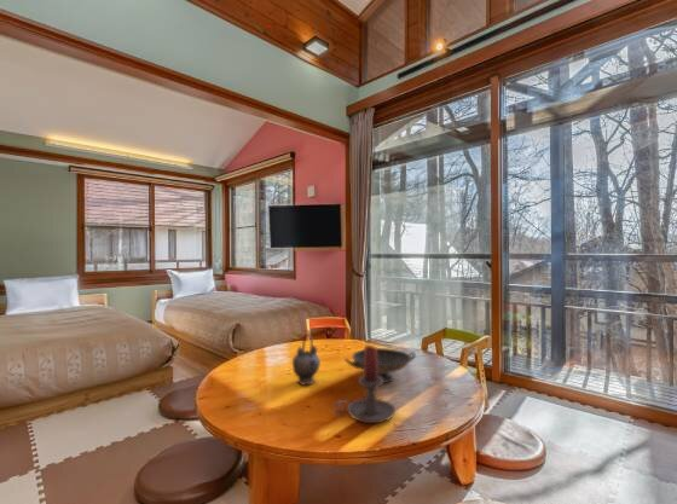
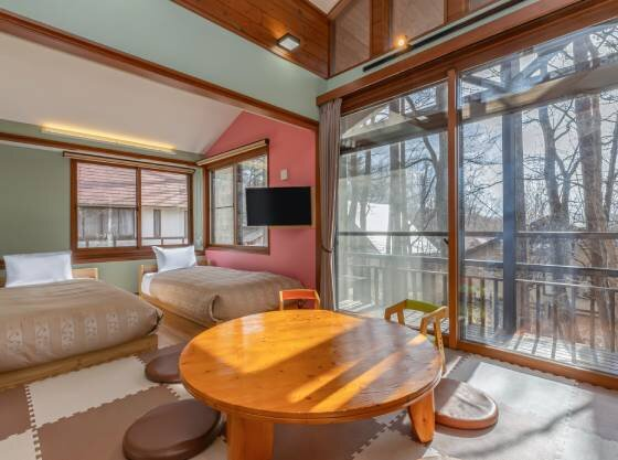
- decorative bowl (381, 366)
- candle holder (364, 381)
- teapot (307, 358)
